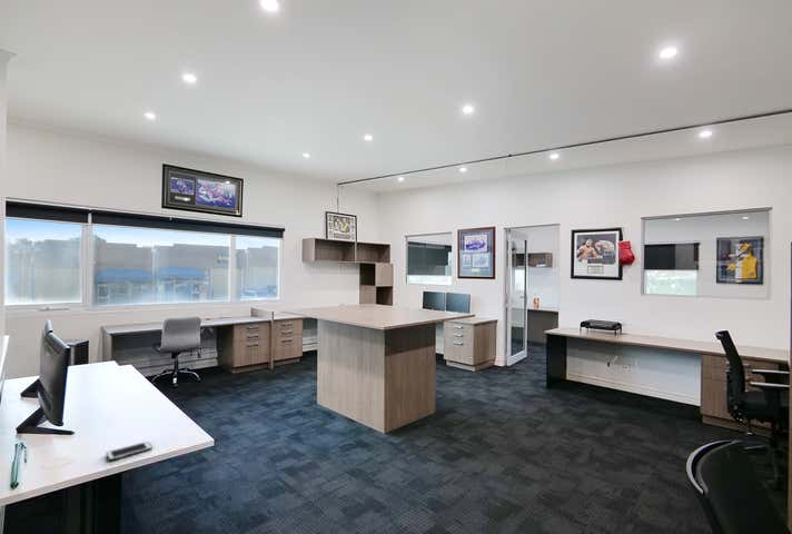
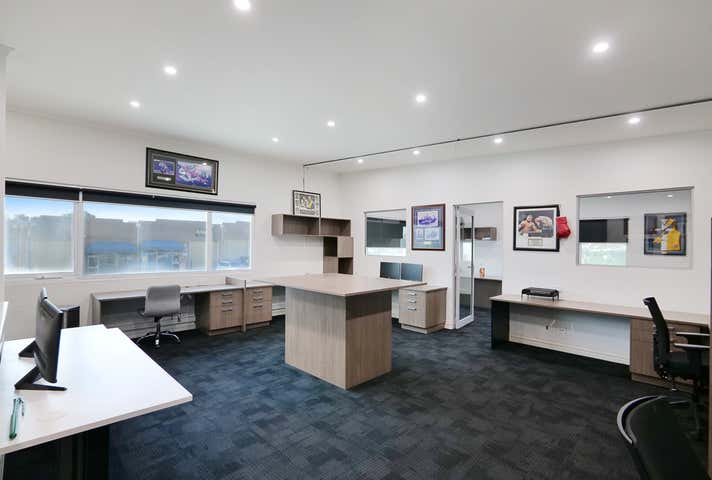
- cell phone (129, 451)
